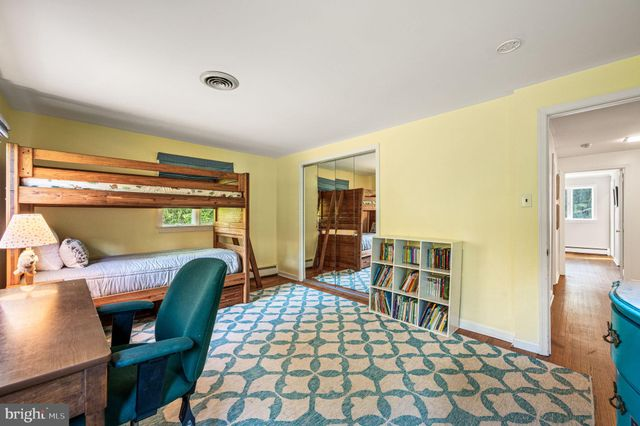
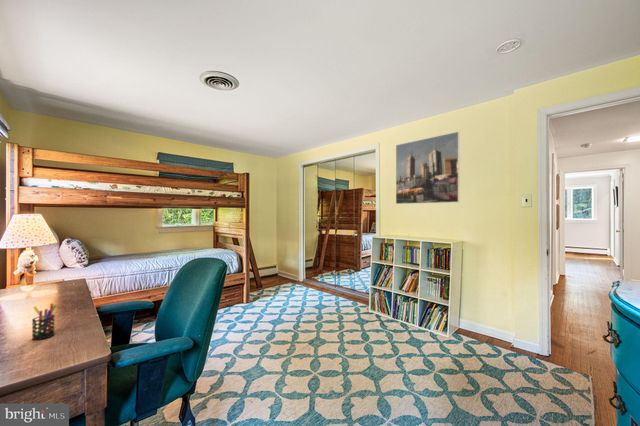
+ pen holder (46, 319)
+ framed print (424, 171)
